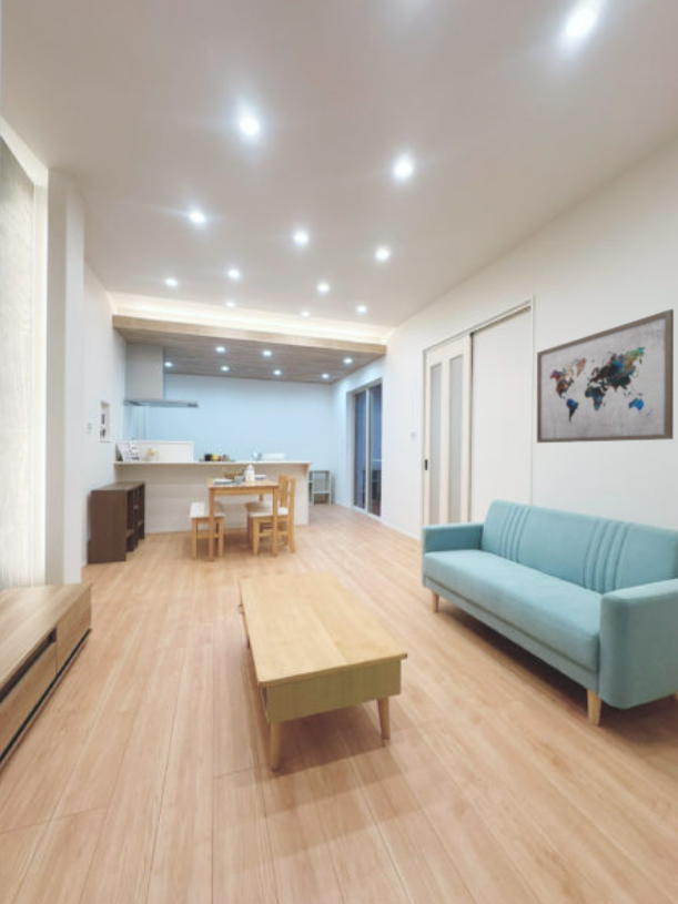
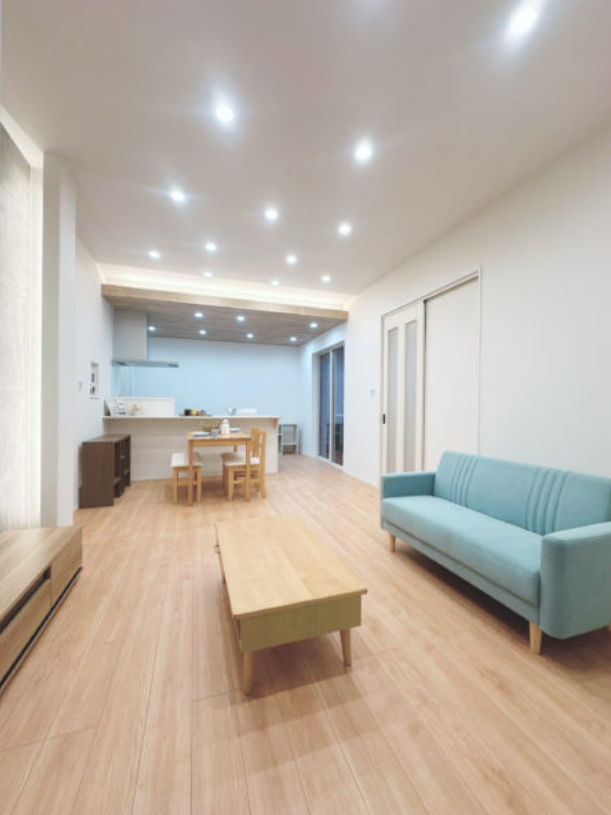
- wall art (593, 387)
